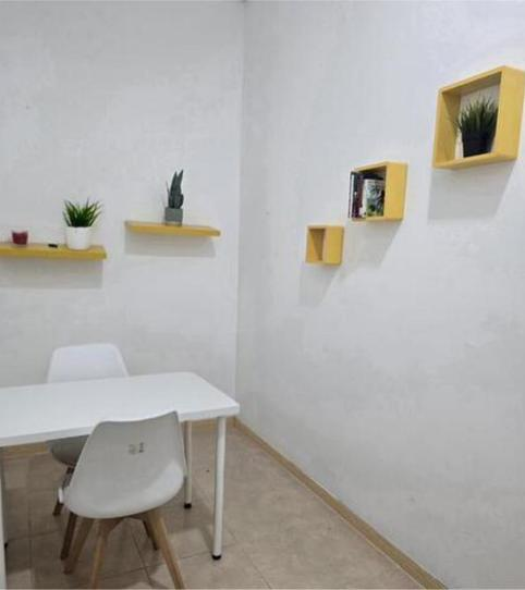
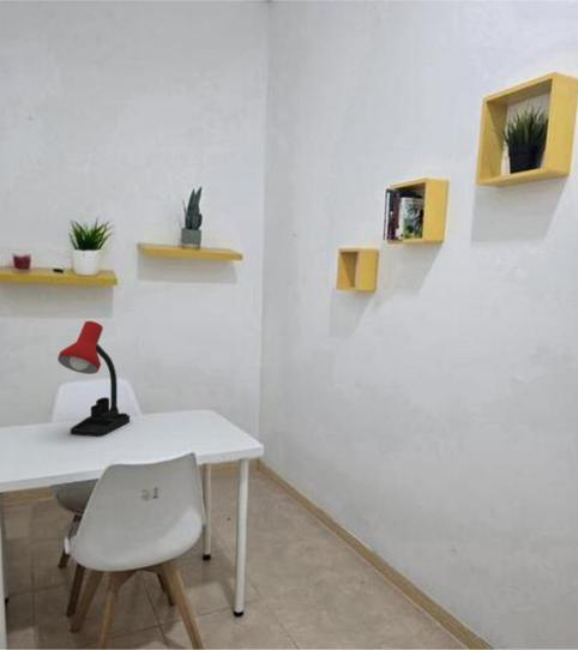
+ desk lamp (96, 372)
